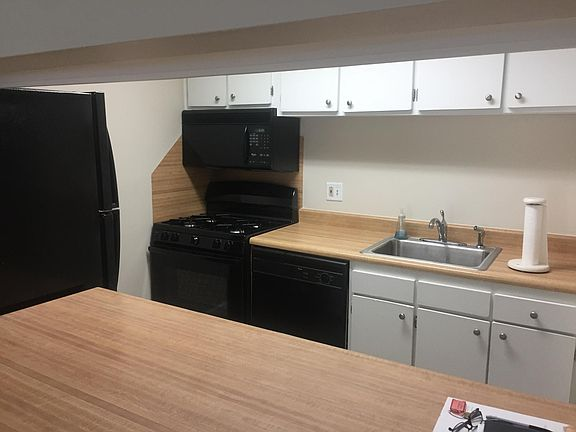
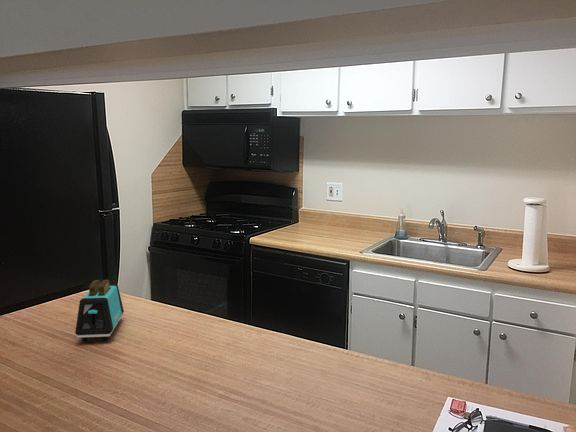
+ toaster (100, 306)
